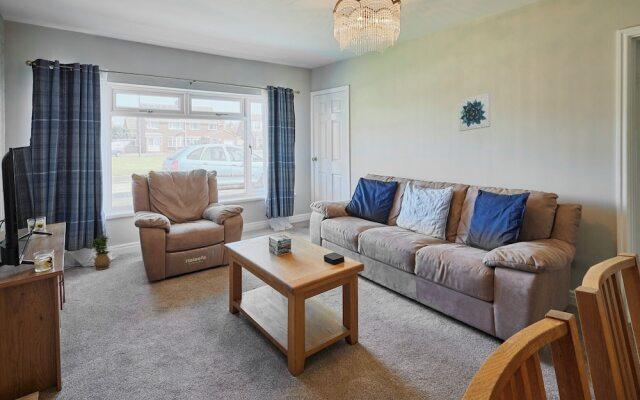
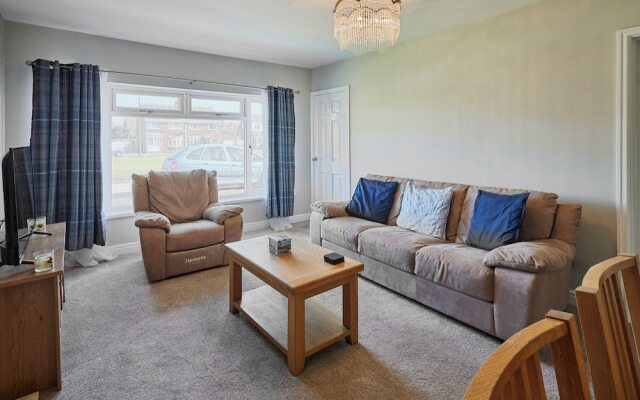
- potted plant (99, 251)
- wall art (474, 112)
